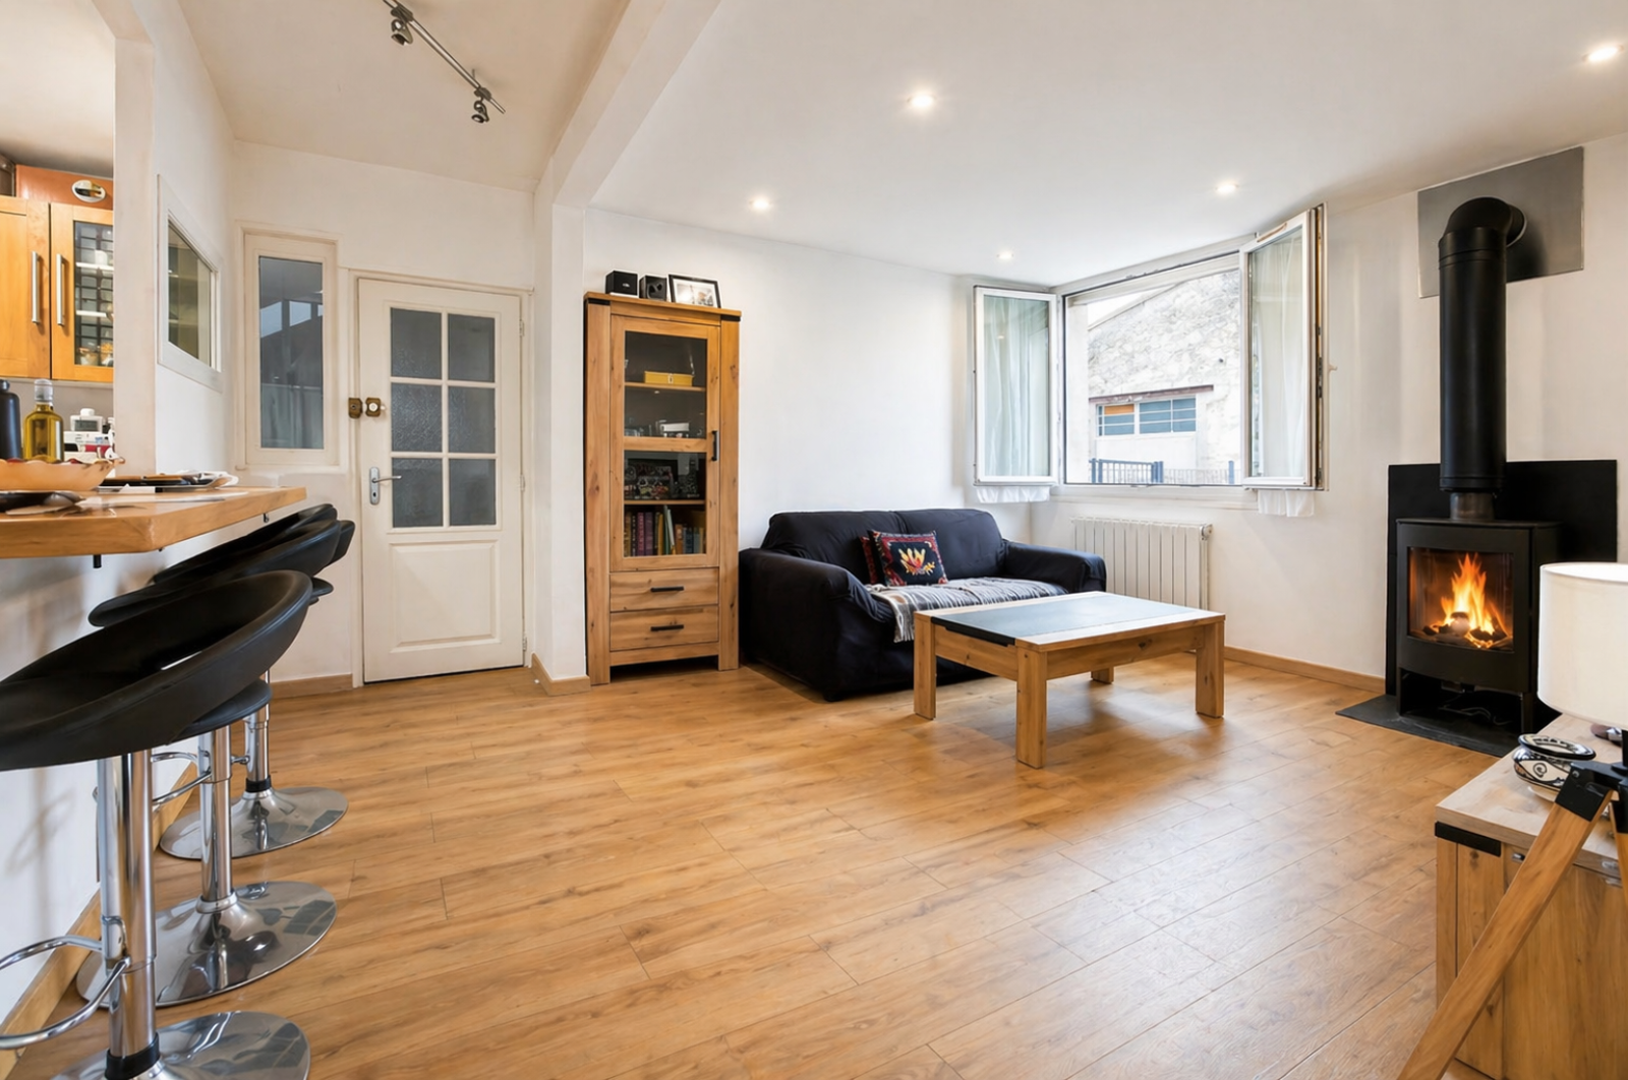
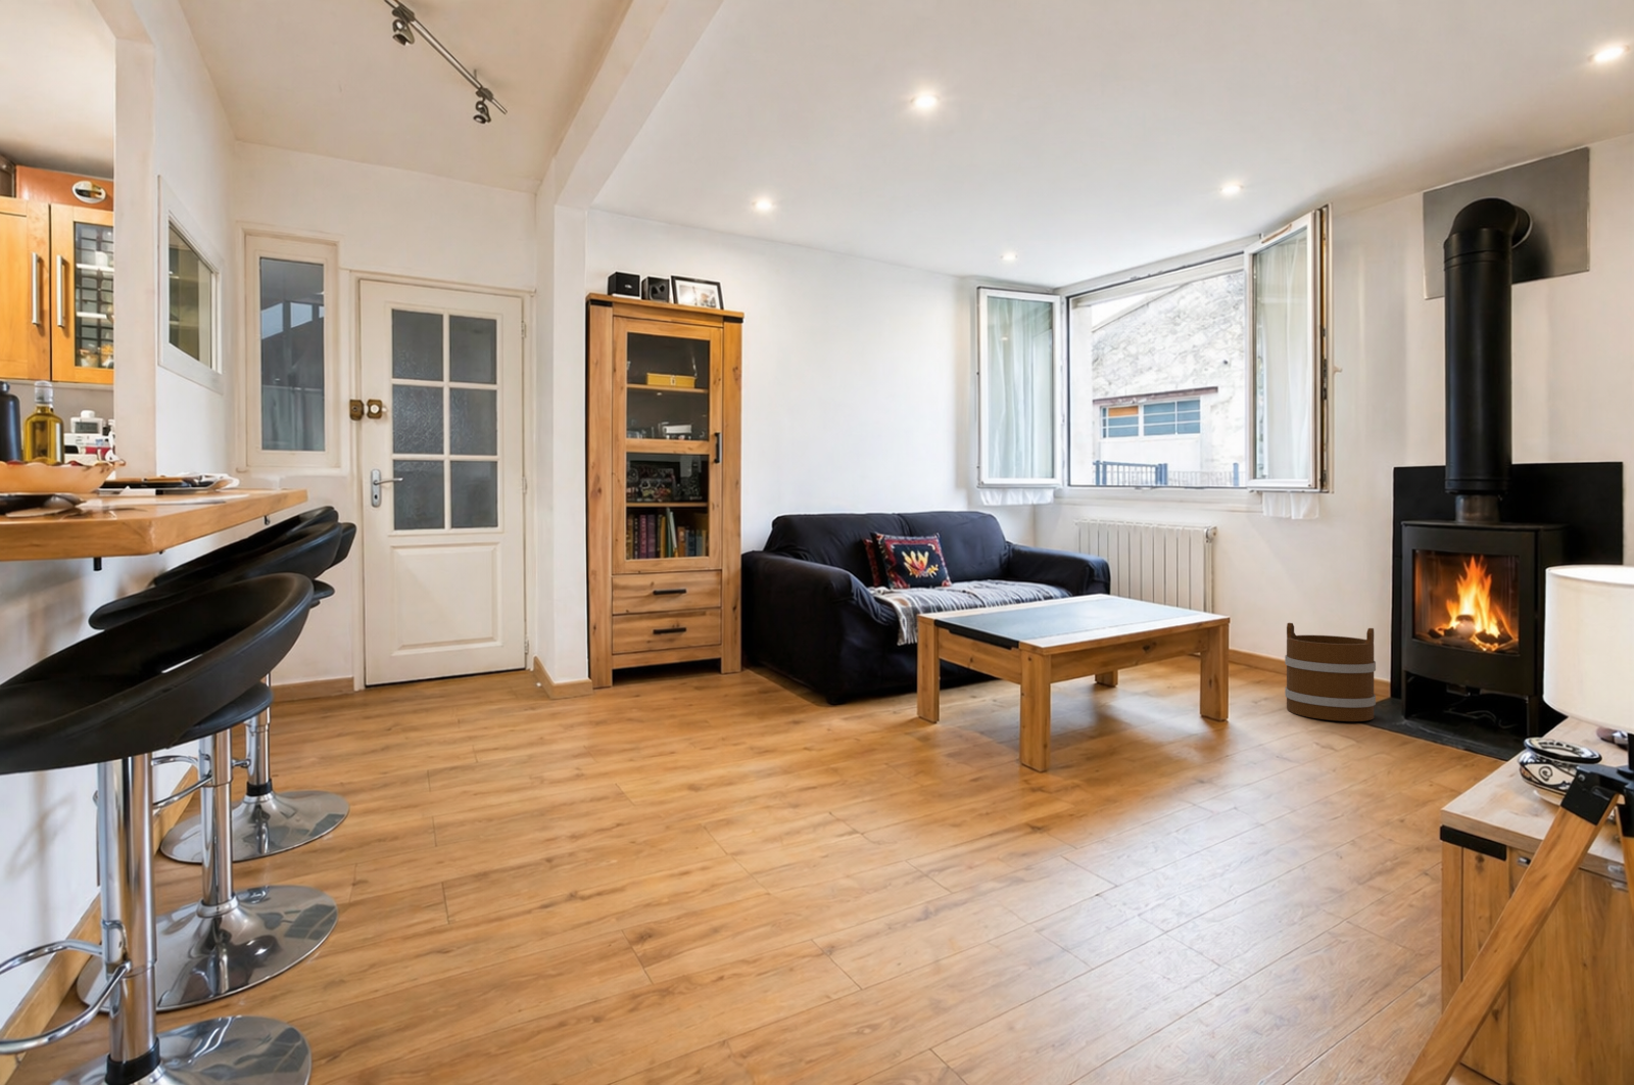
+ bucket (1329, 670)
